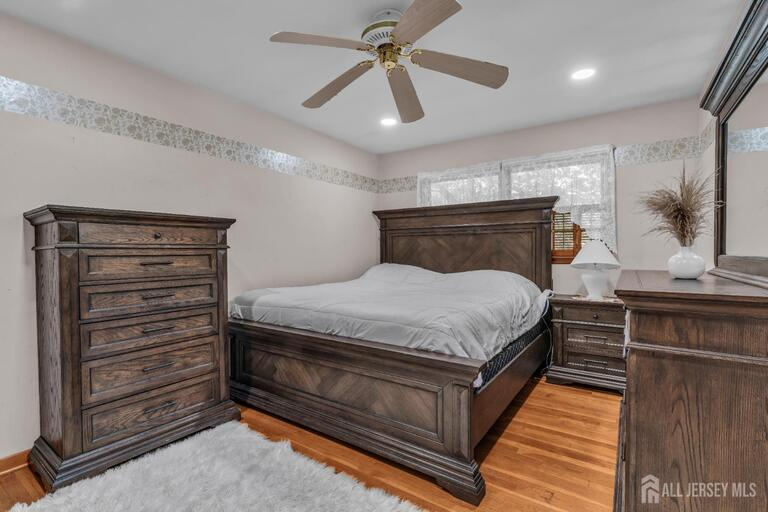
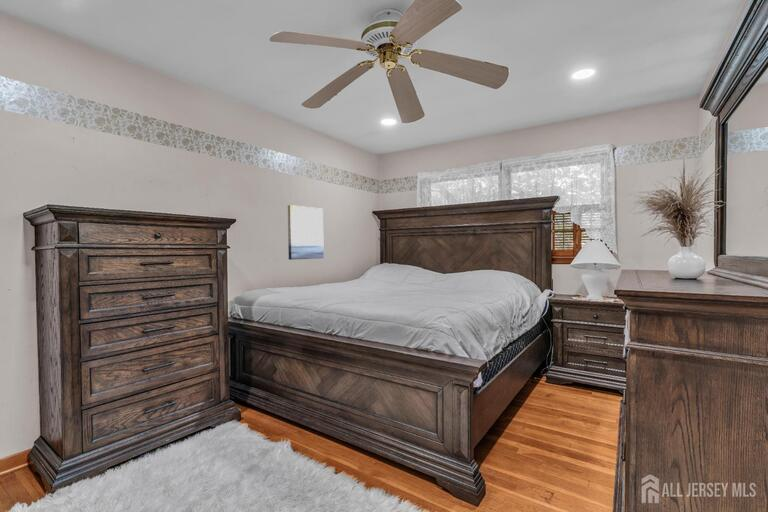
+ wall art (306, 233)
